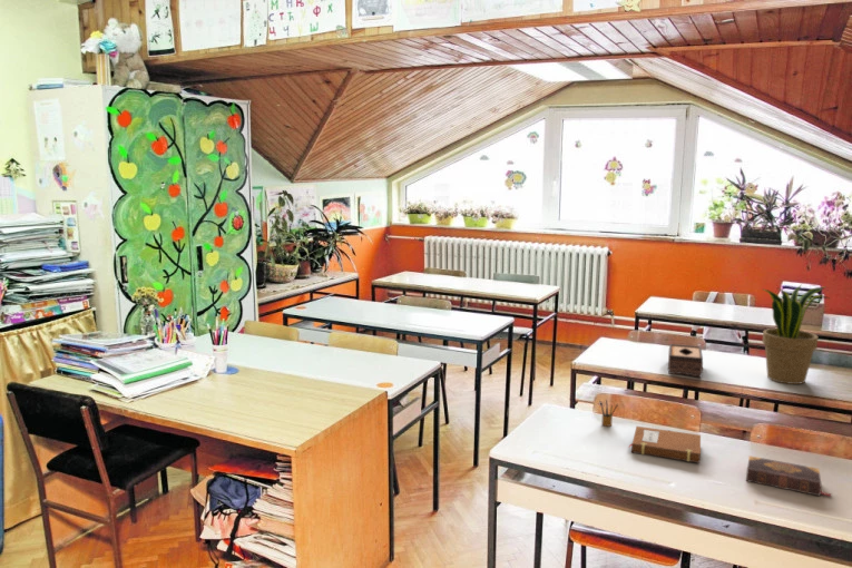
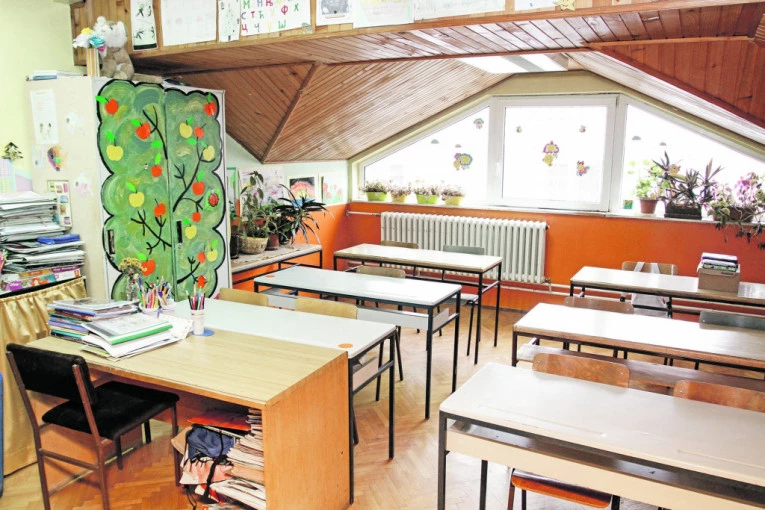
- book (789, 476)
- pencil box (607, 412)
- potted plant (792, 331)
- tissue box (685, 360)
- notebook (664, 443)
